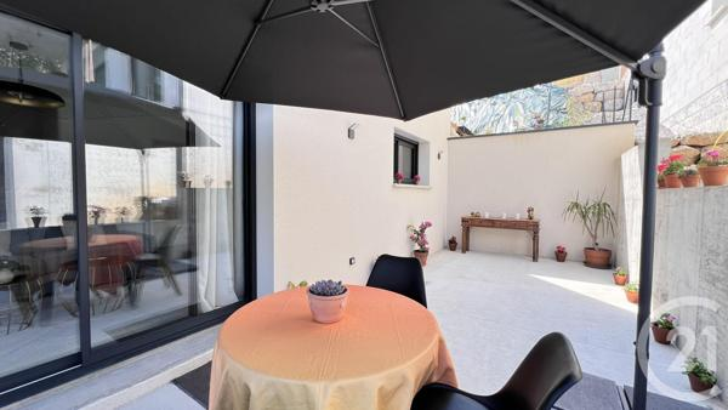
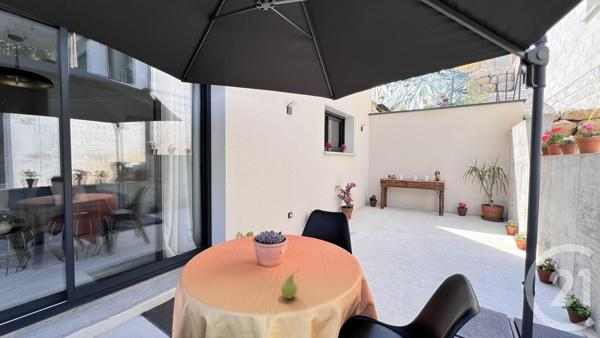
+ fruit (290, 283)
